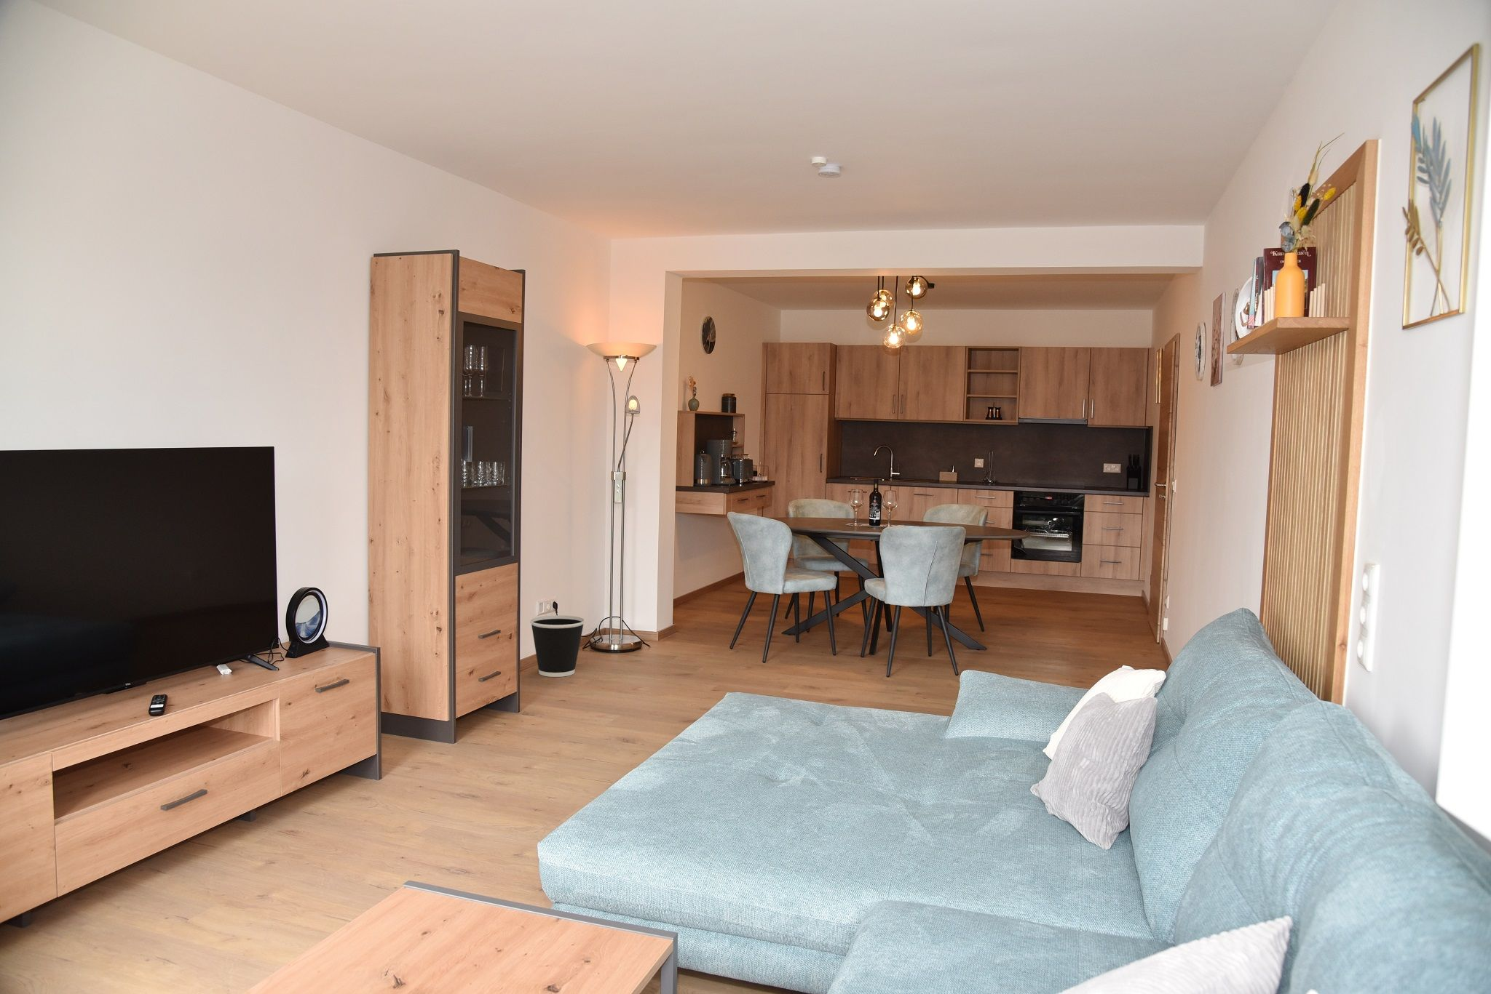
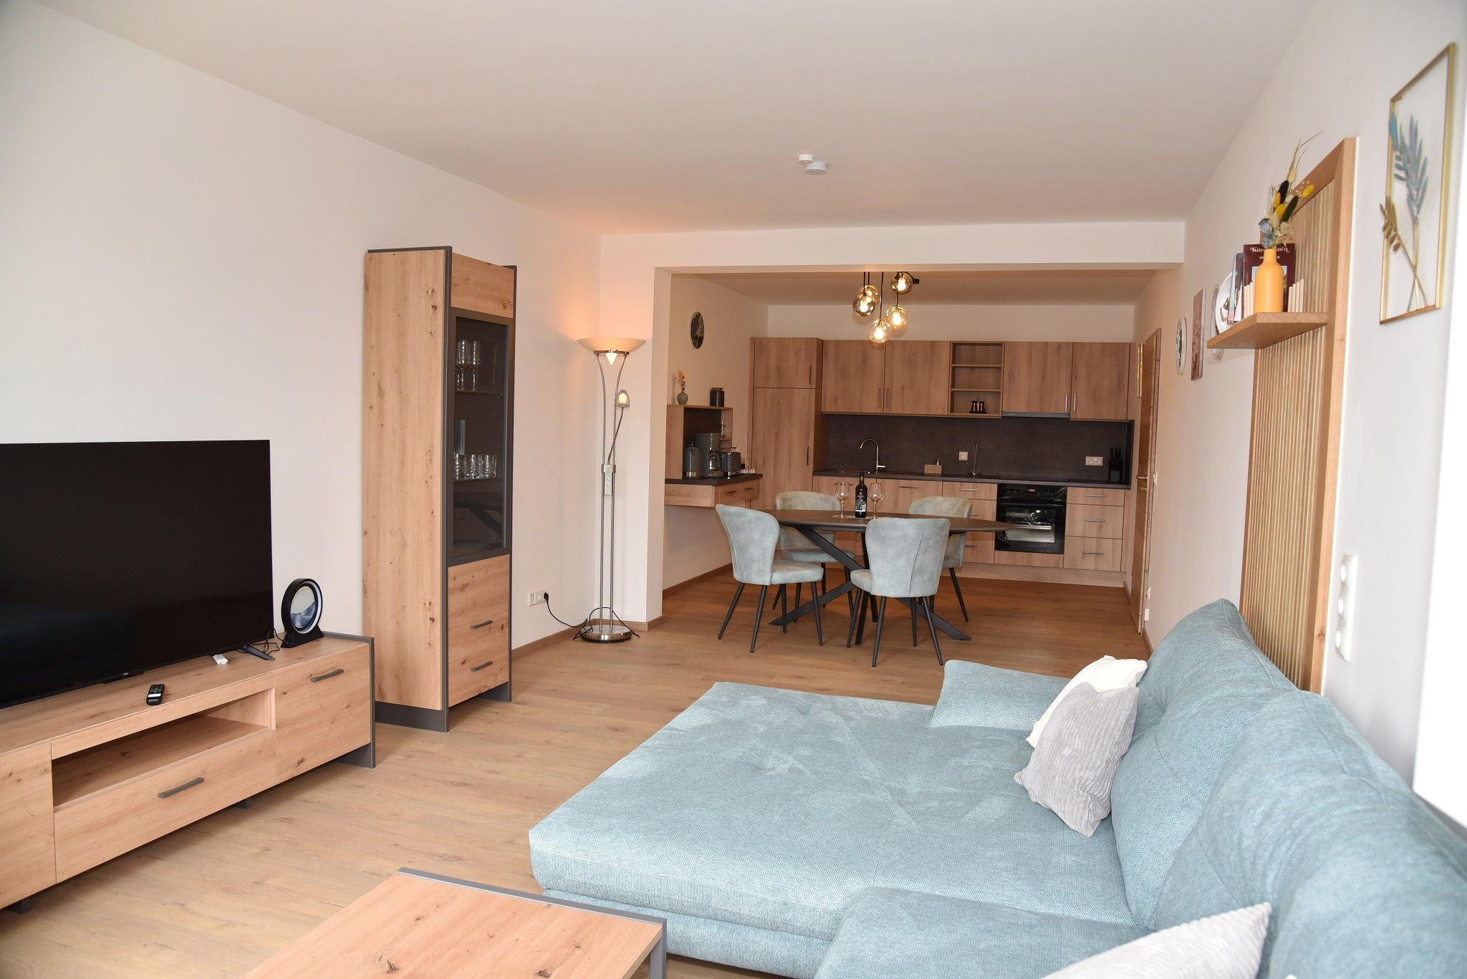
- wastebasket (557, 646)
